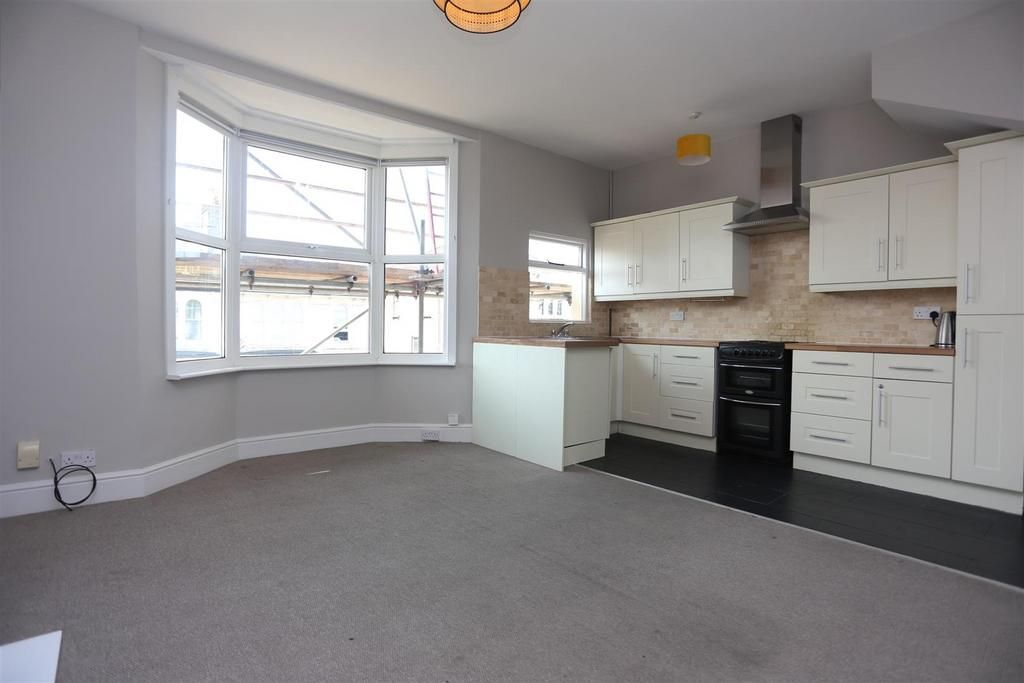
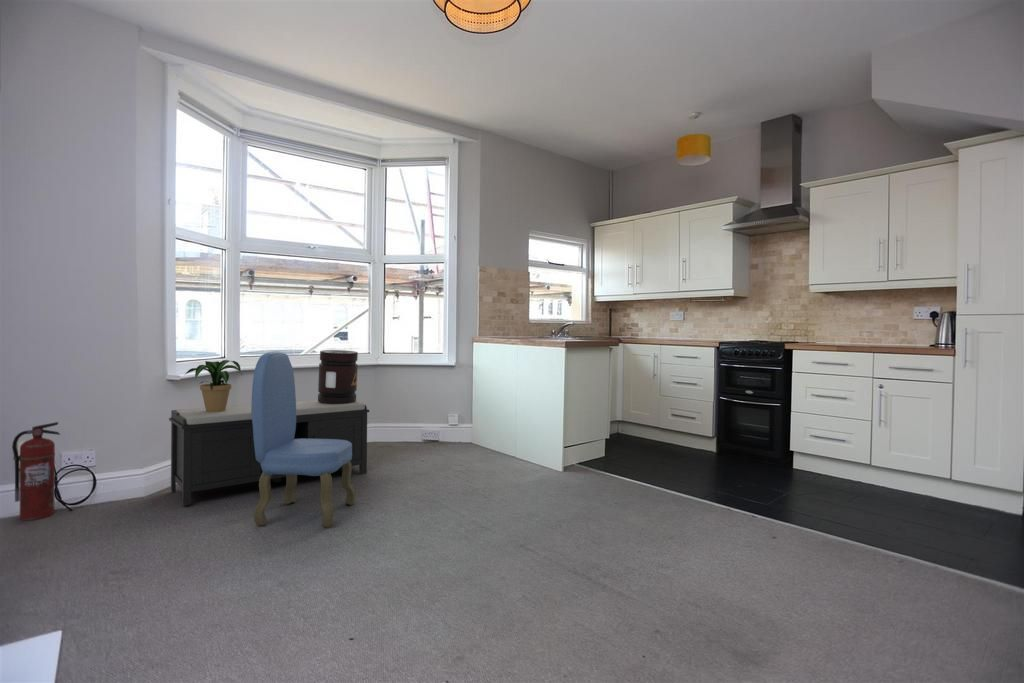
+ bench (294, 438)
+ dining chair (306, 439)
+ fire extinguisher (36, 470)
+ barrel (337, 377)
+ potted plant (216, 385)
